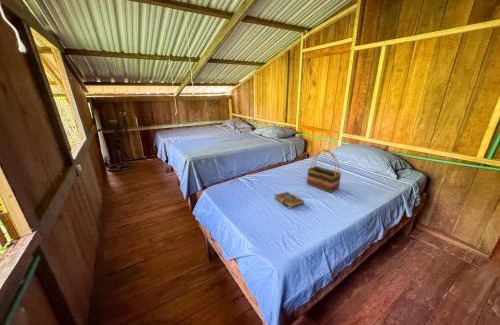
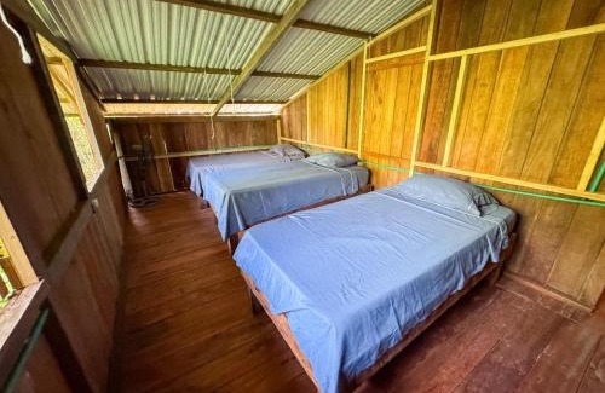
- woven basket (324, 168)
- book (286, 197)
